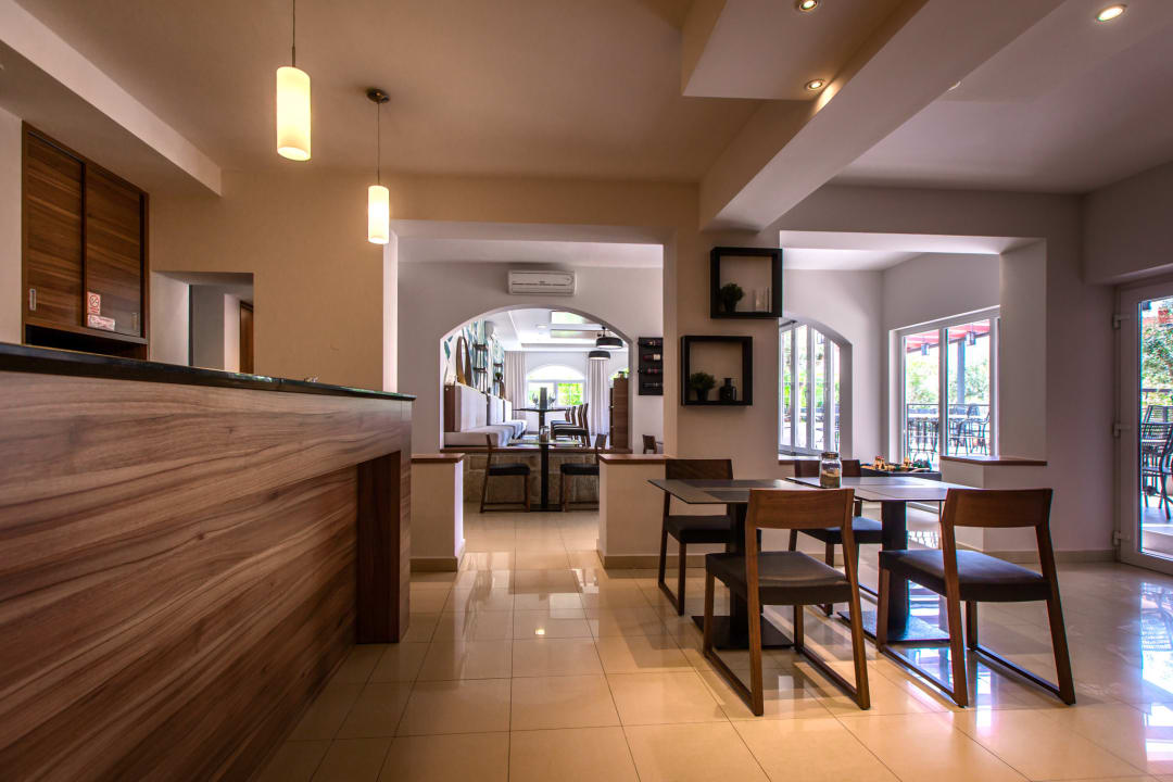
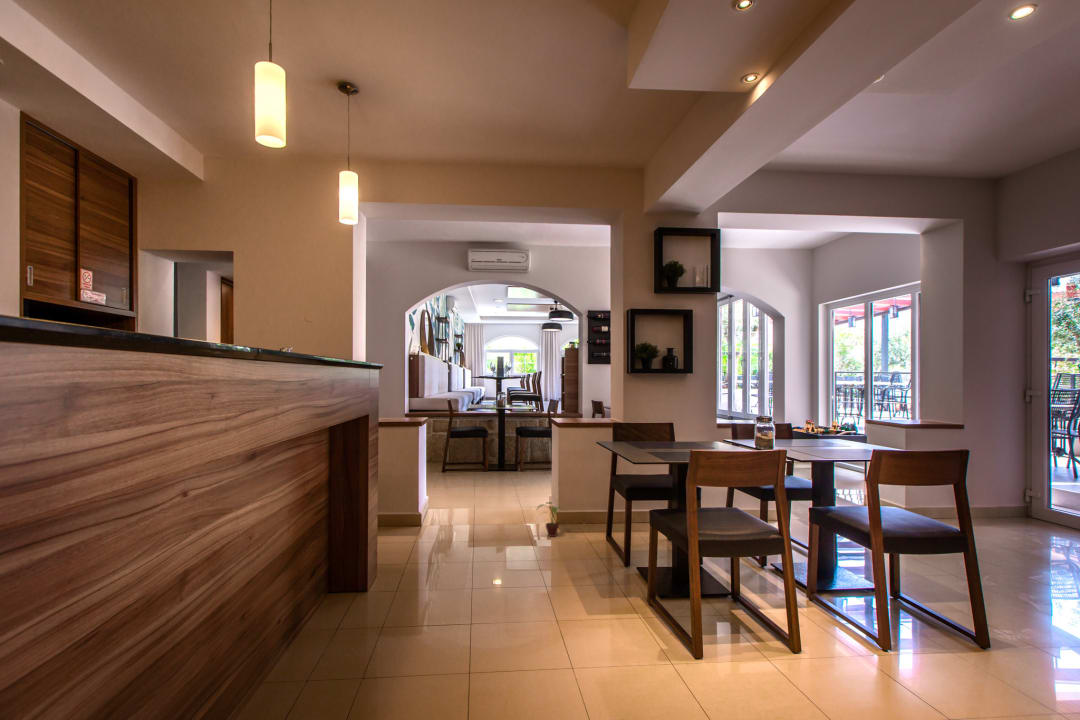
+ potted plant (551, 520)
